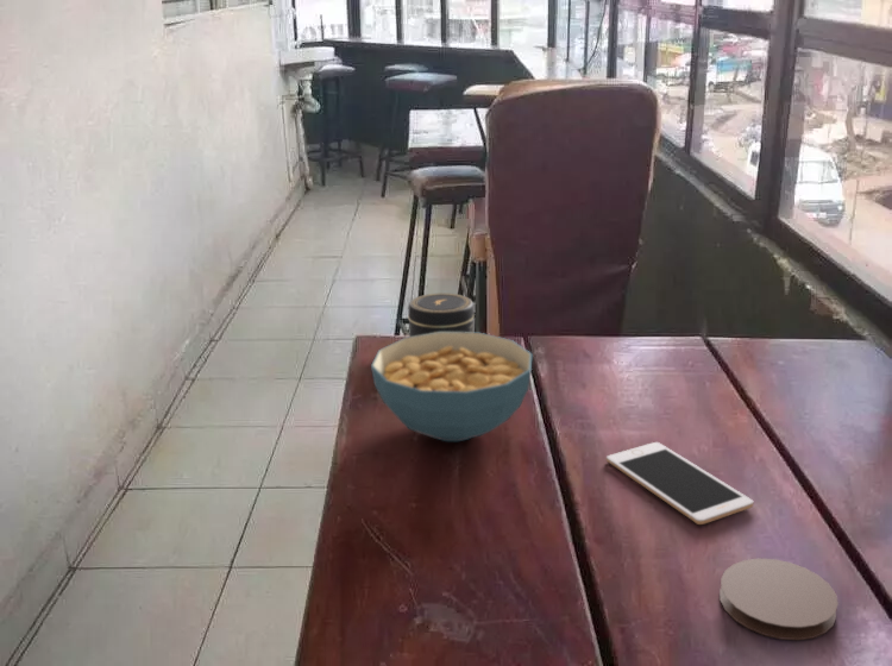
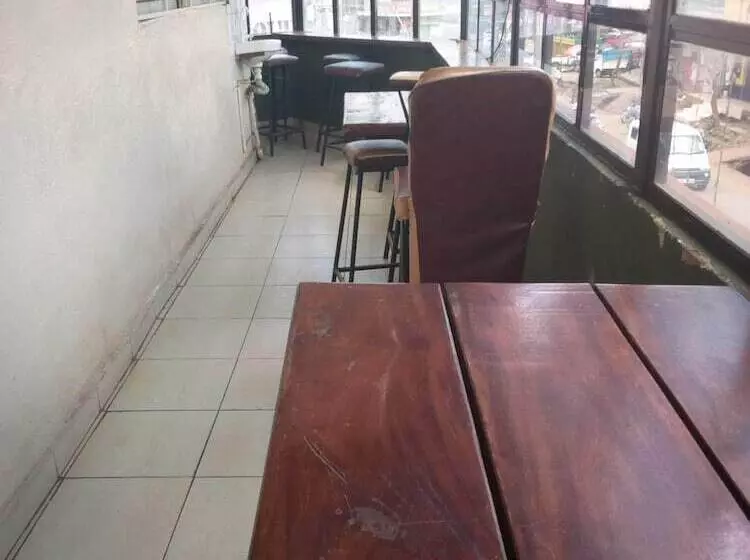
- cereal bowl (452, 395)
- jar (441, 326)
- coaster (777, 597)
- cell phone (676, 479)
